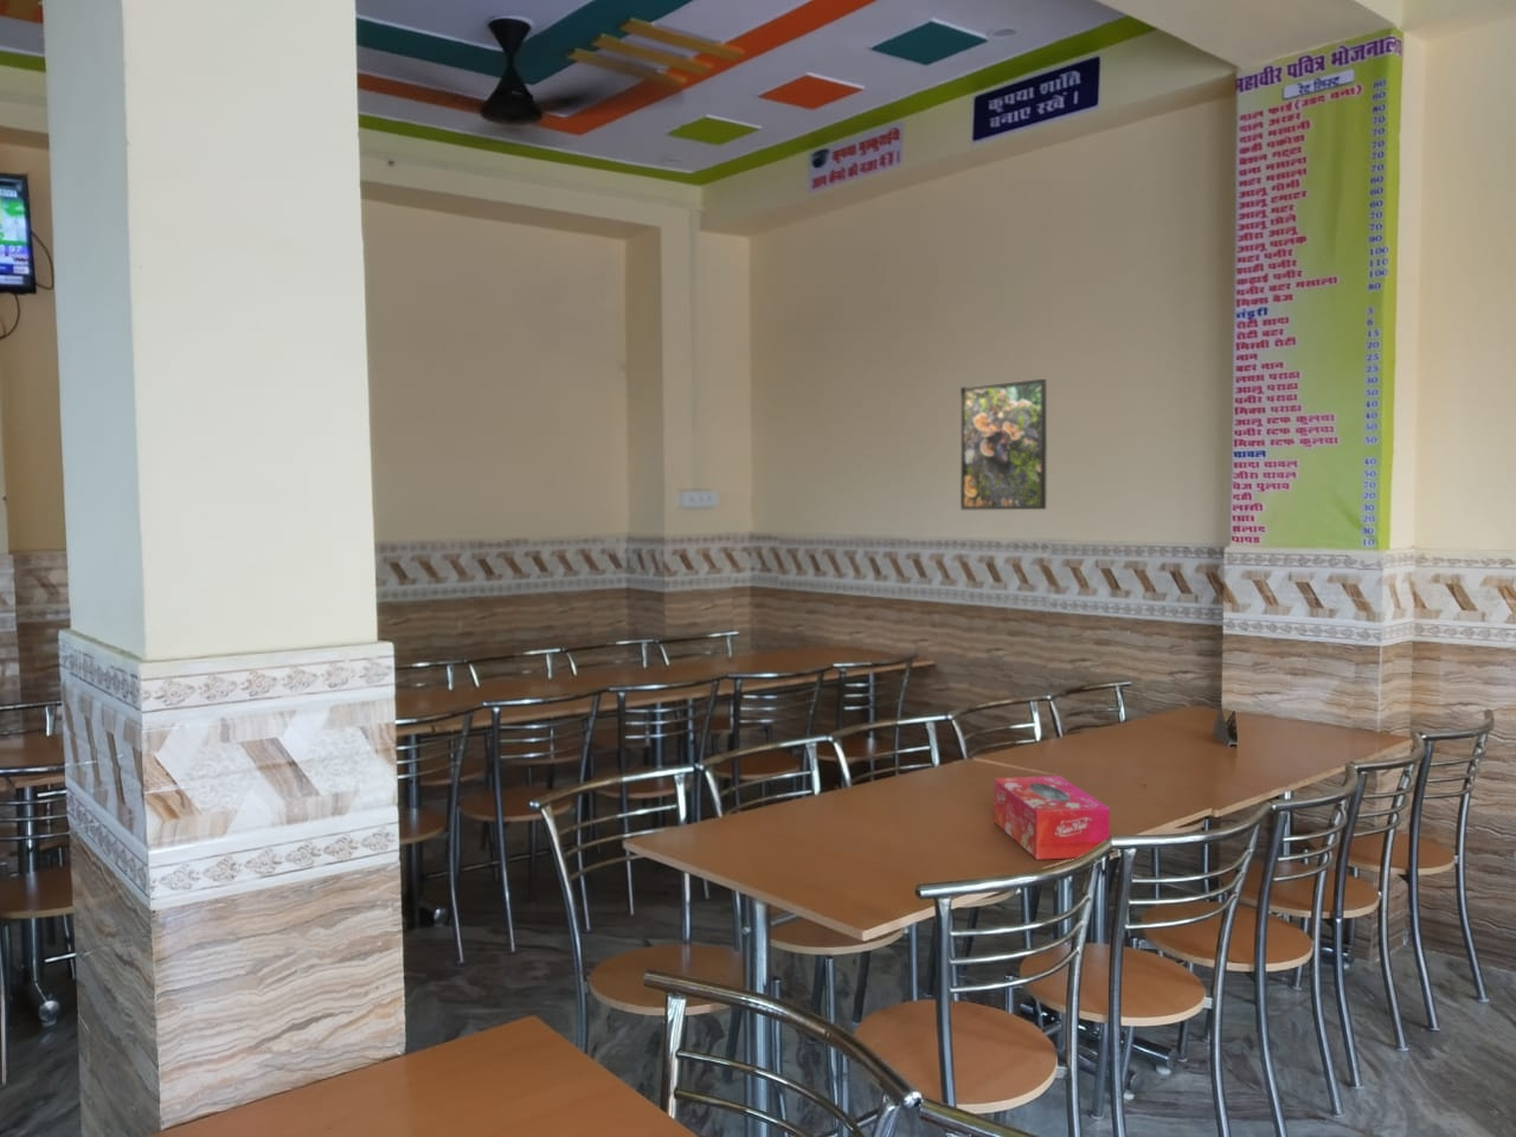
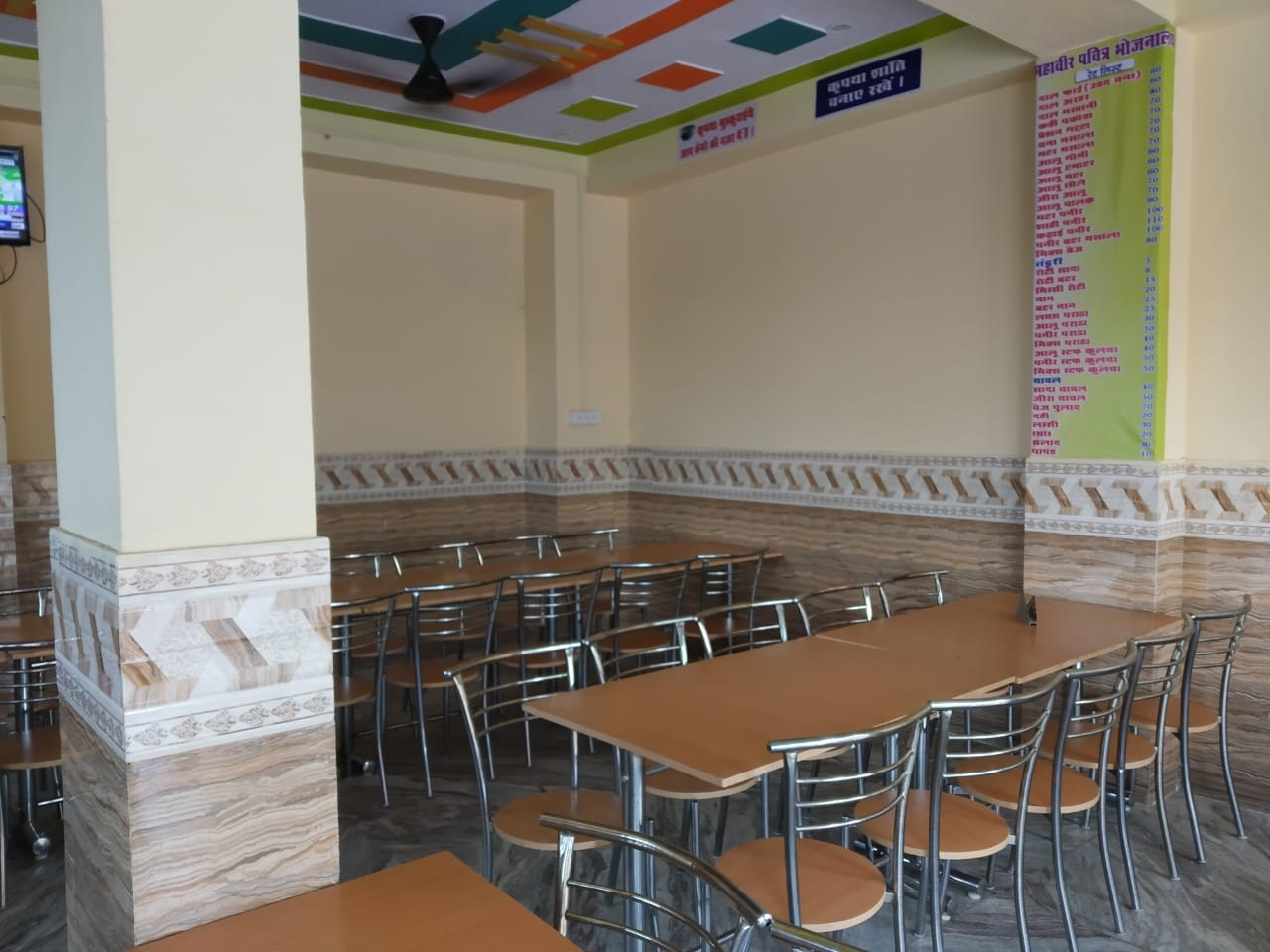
- tissue box (1048, 815)
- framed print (1002, 447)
